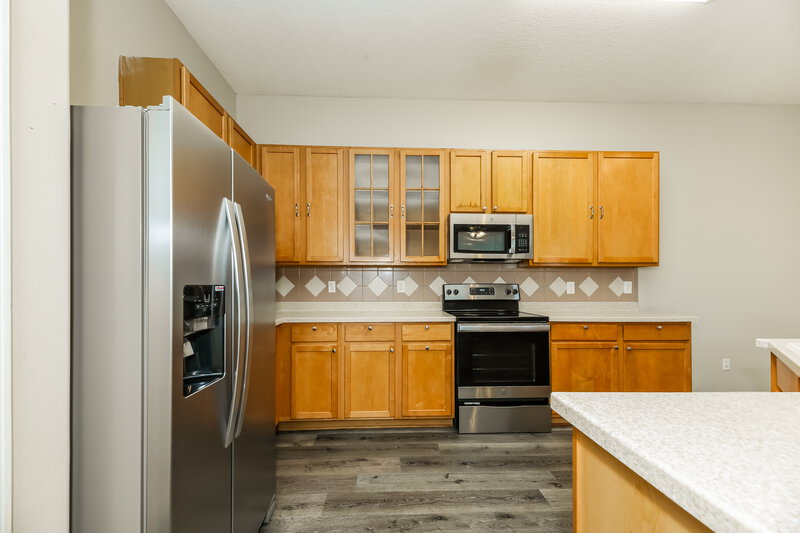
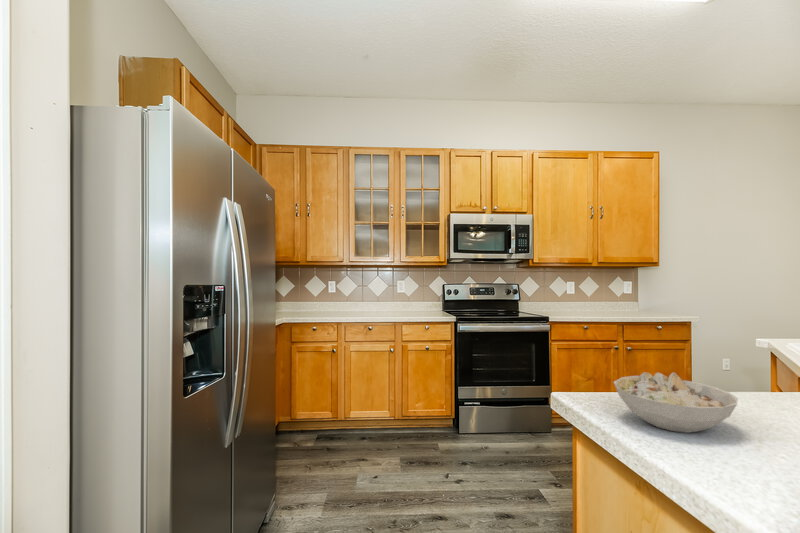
+ bowl (671, 401)
